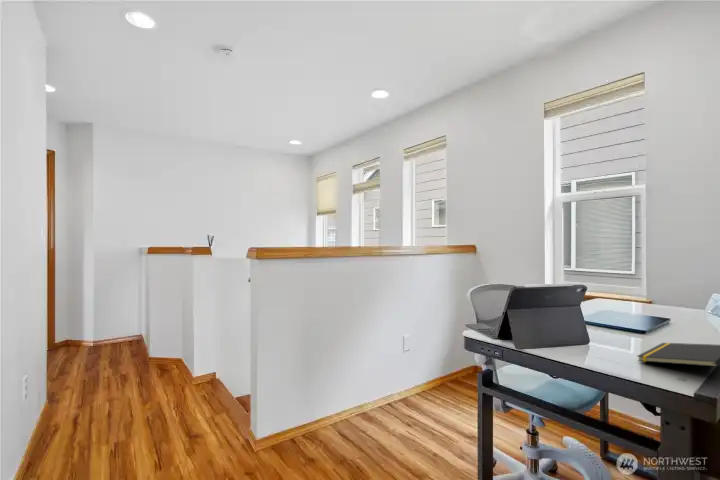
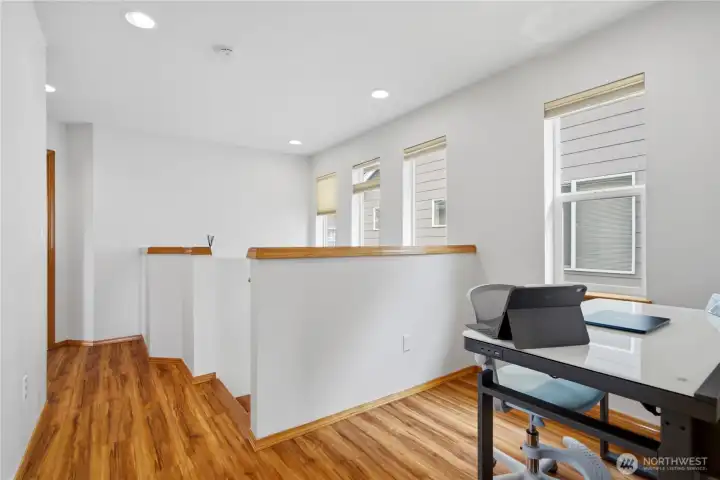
- notepad (686, 353)
